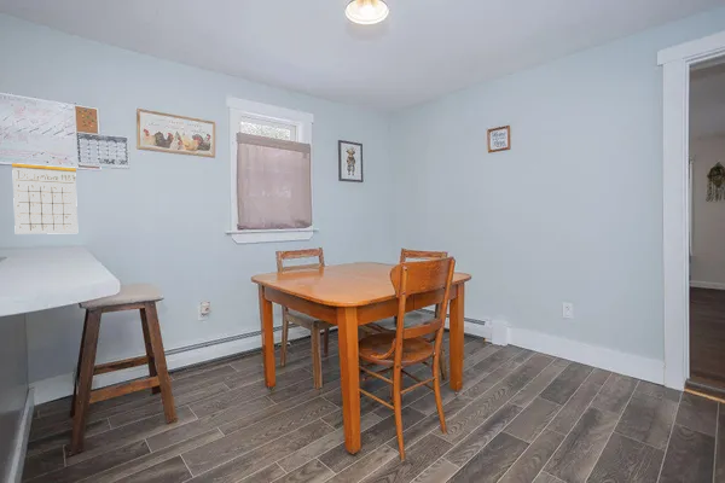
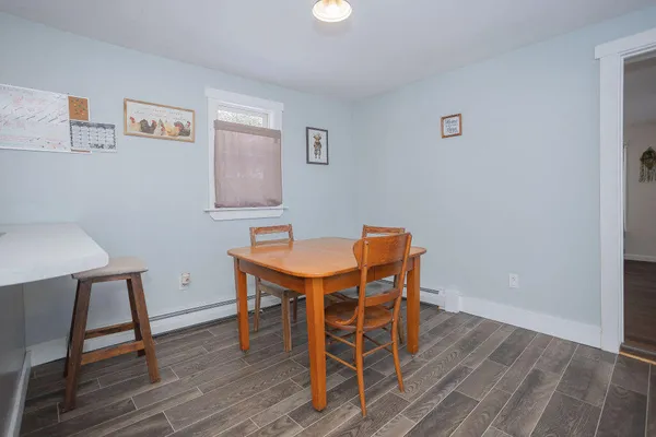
- calendar (46, 191)
